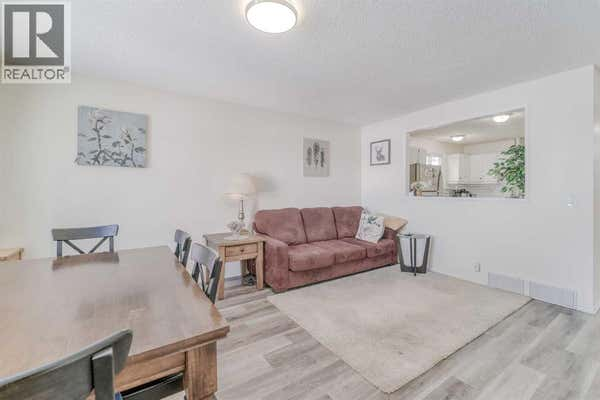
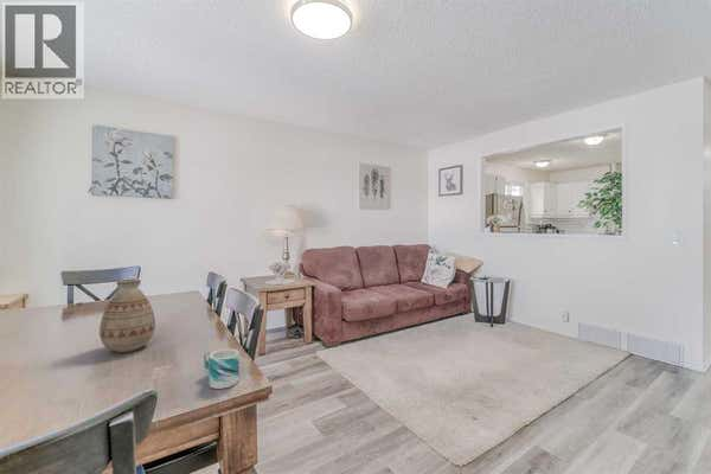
+ vase (128, 314)
+ mug (219, 365)
